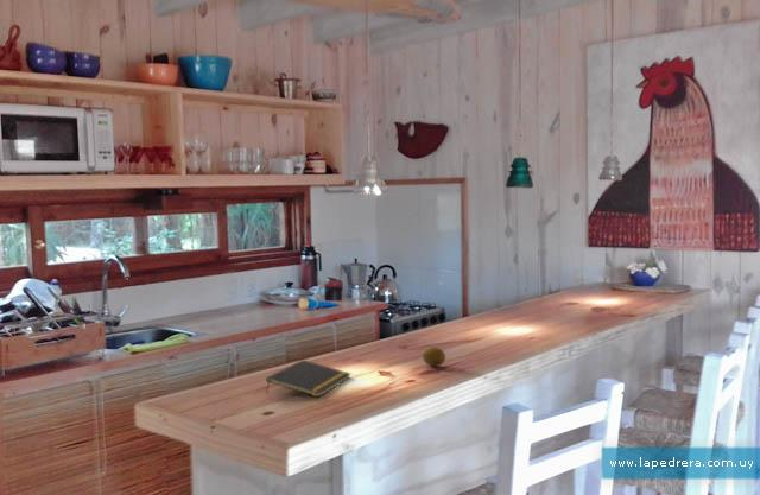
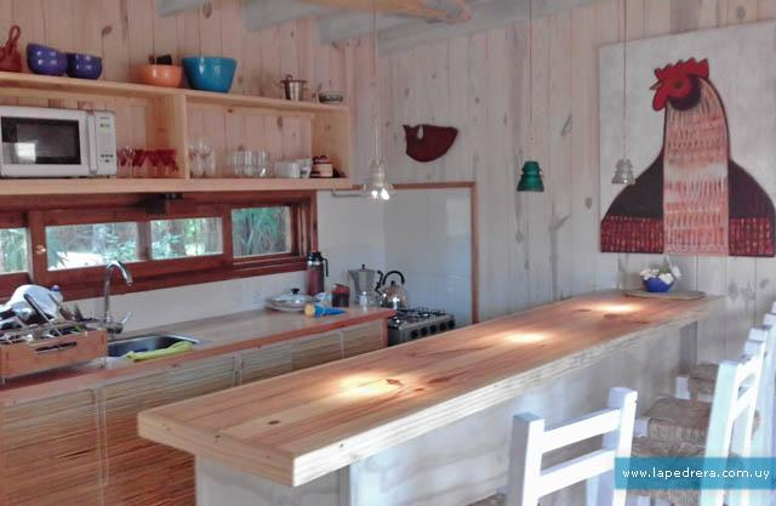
- fruit (433, 356)
- notepad (310, 376)
